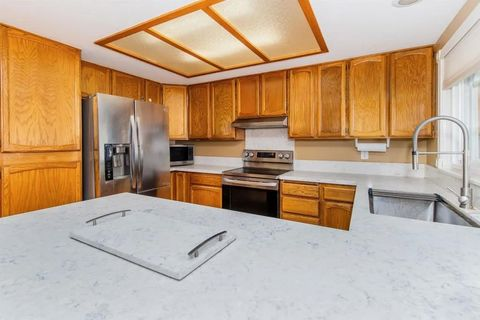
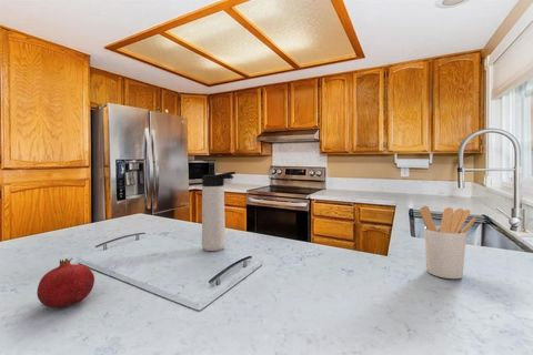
+ fruit (67, 281)
+ thermos bottle (219, 210)
+ utensil holder (447, 239)
